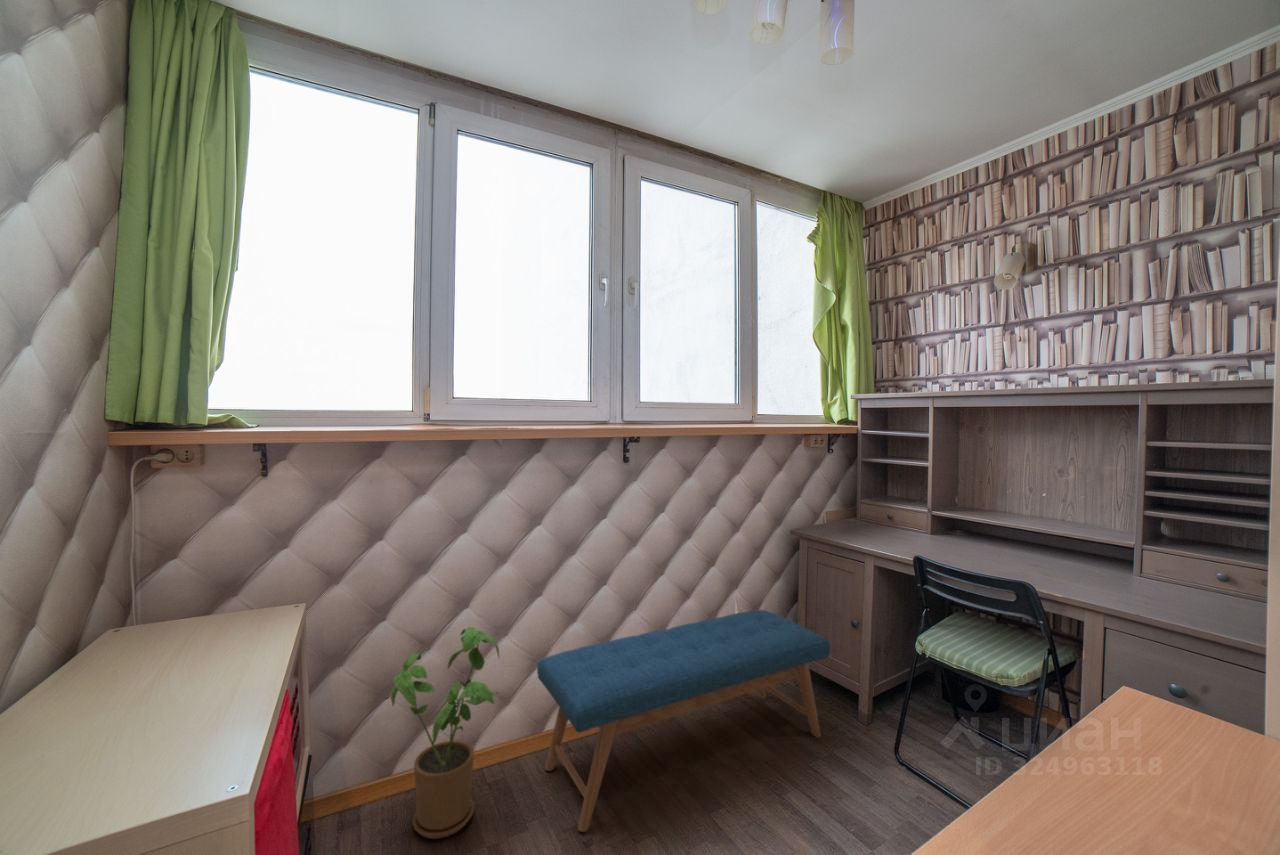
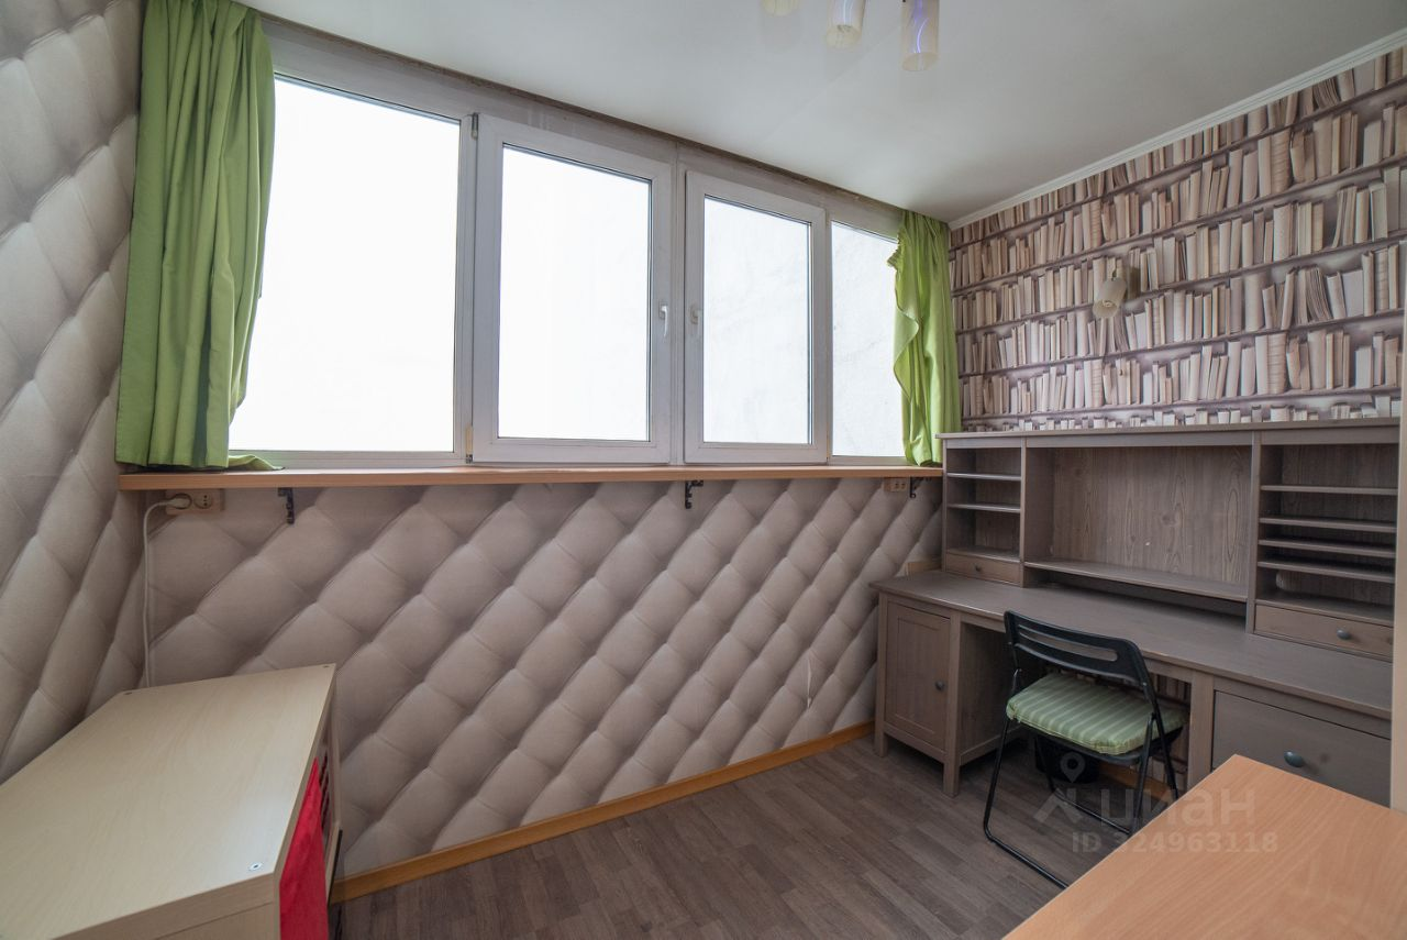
- bench (690, 695)
- house plant (451, 728)
